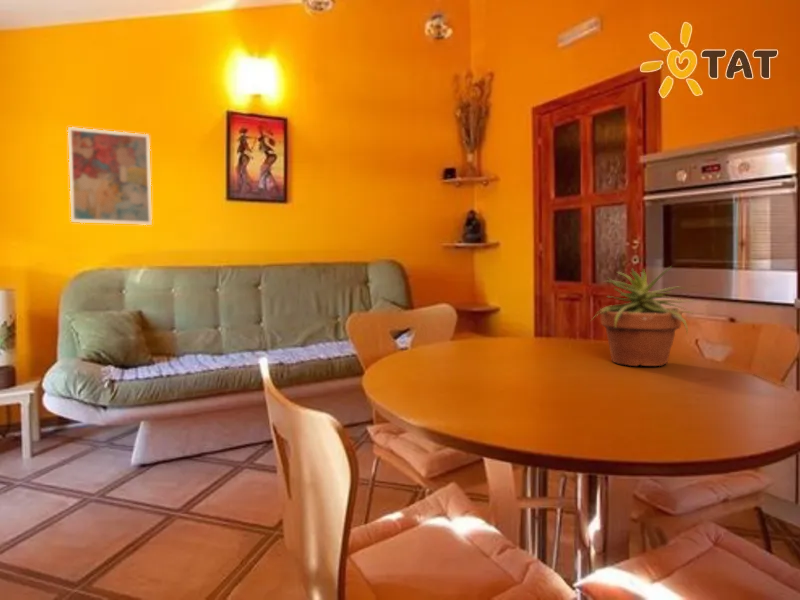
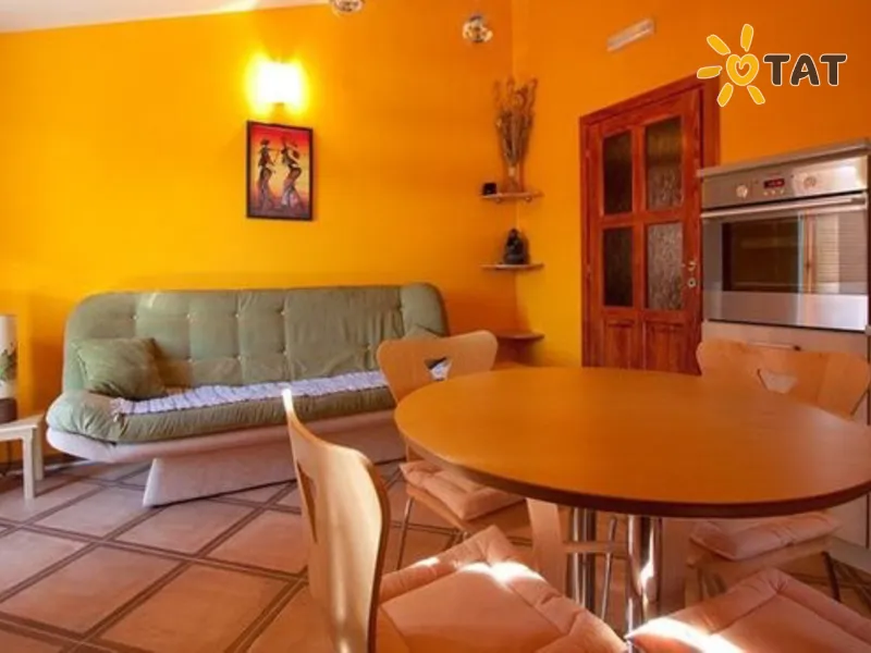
- wall art (111, 177)
- potted plant (637, 314)
